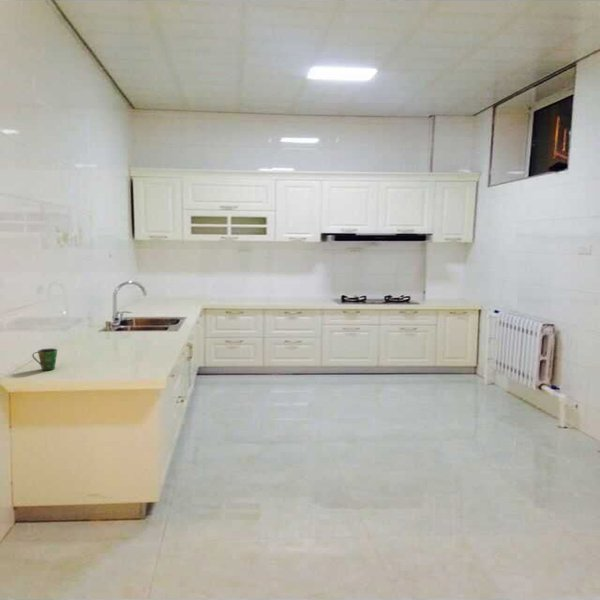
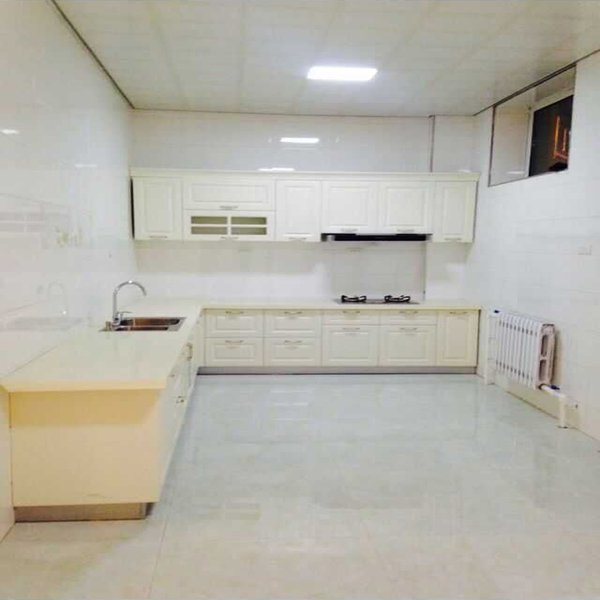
- cup (45, 359)
